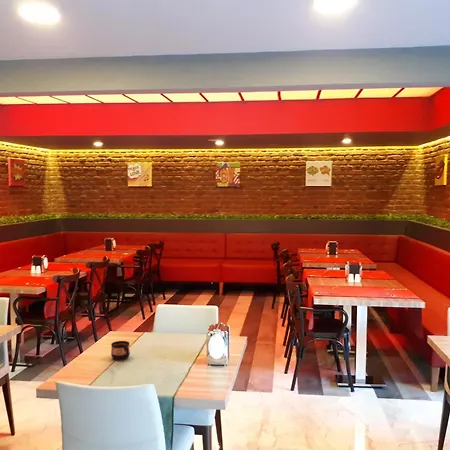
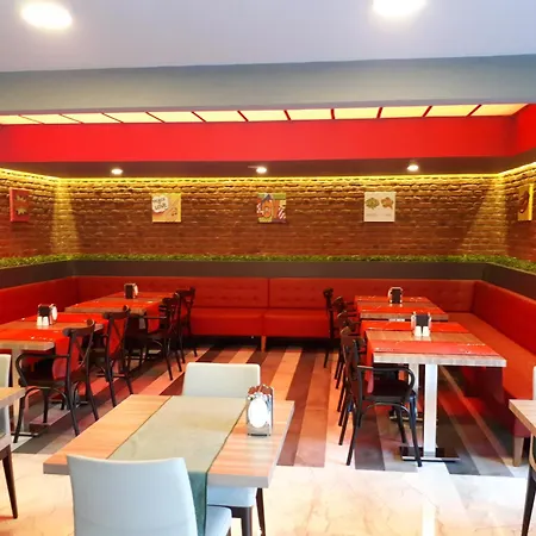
- cup (120, 350)
